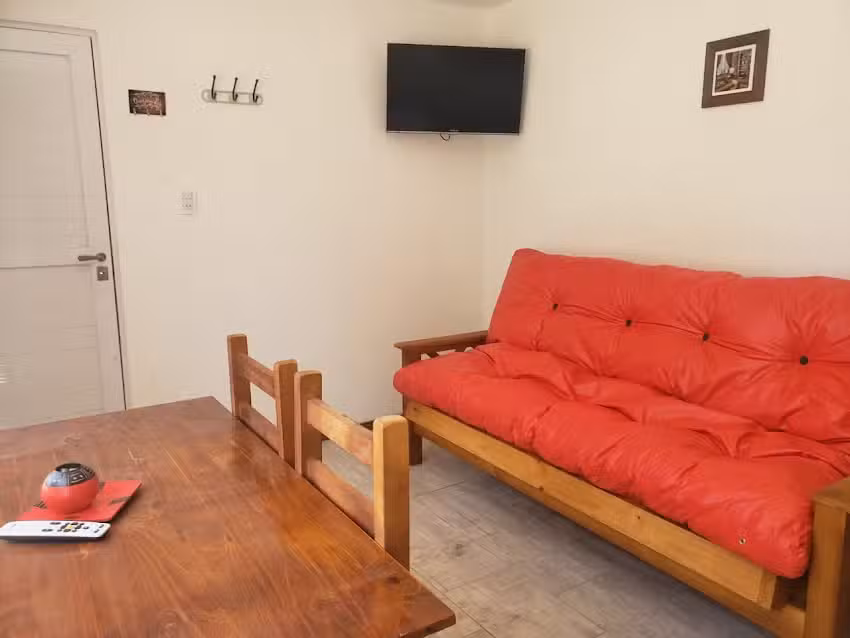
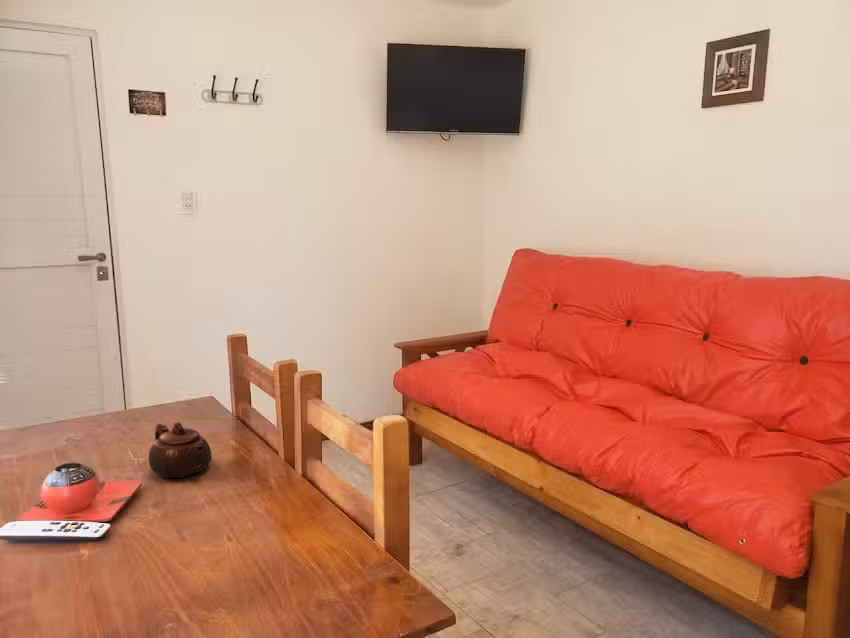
+ teapot (178, 445)
